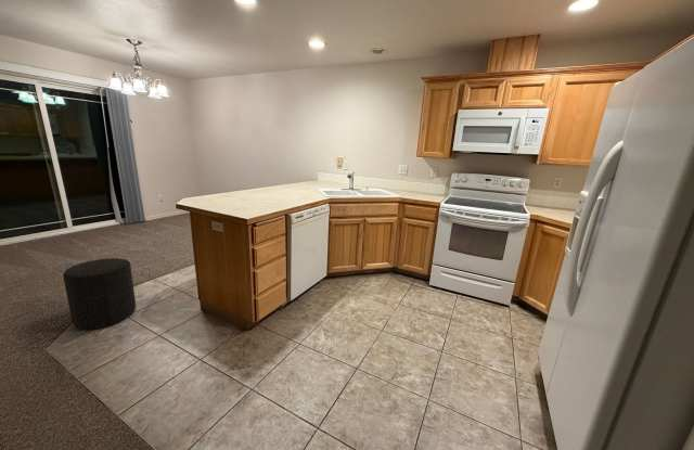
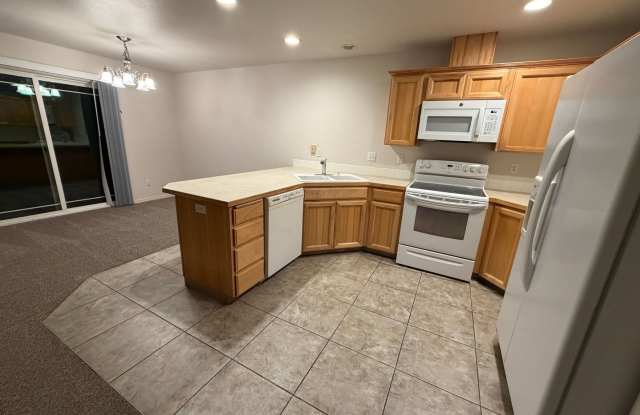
- stool (102, 291)
